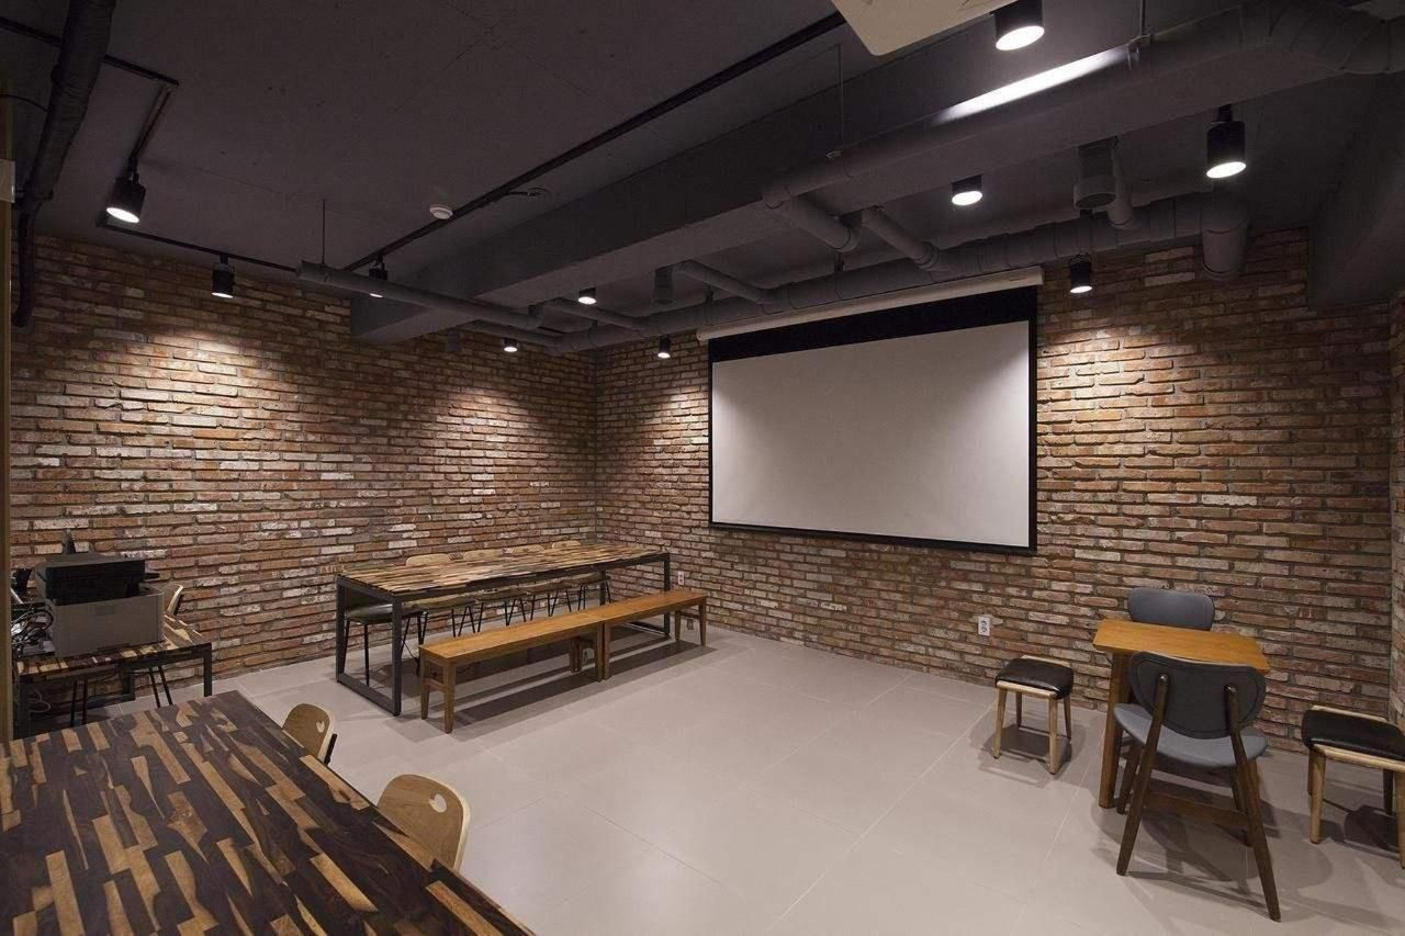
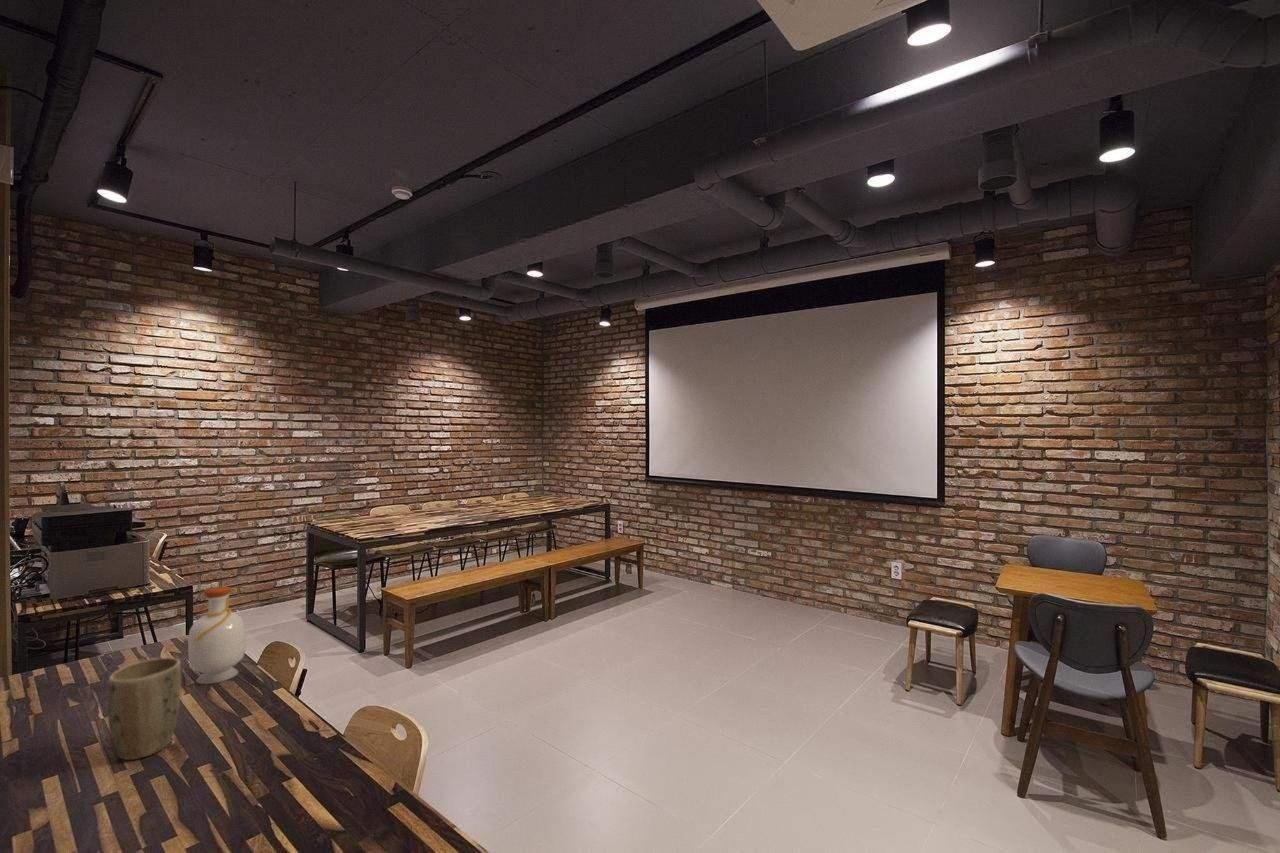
+ plant pot (145, 708)
+ bottle (217, 632)
